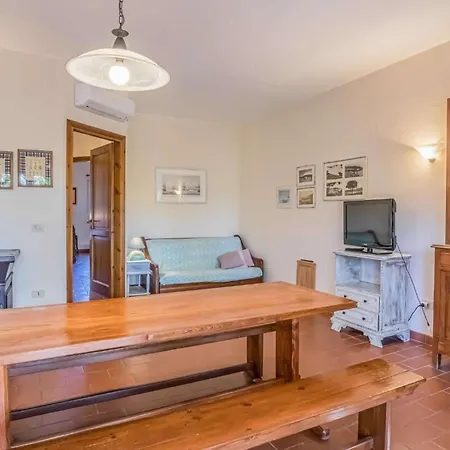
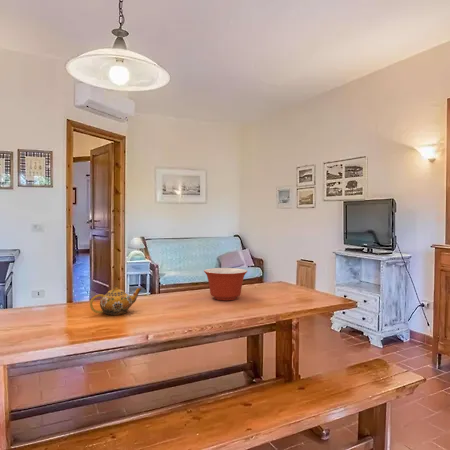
+ mixing bowl (225, 284)
+ teapot (116, 299)
